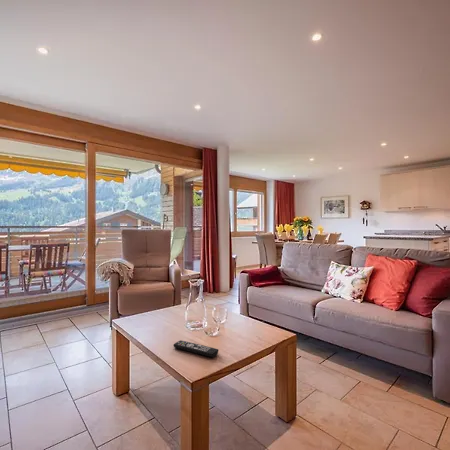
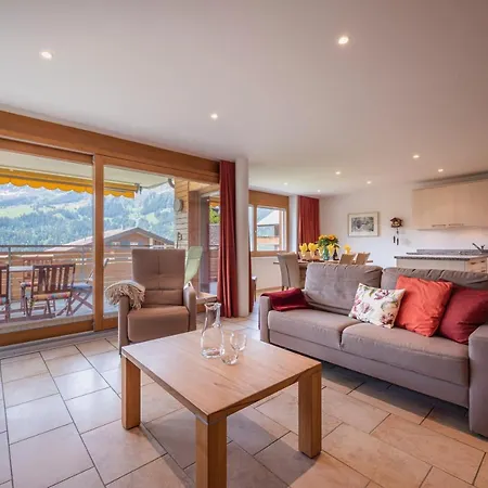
- remote control (195, 348)
